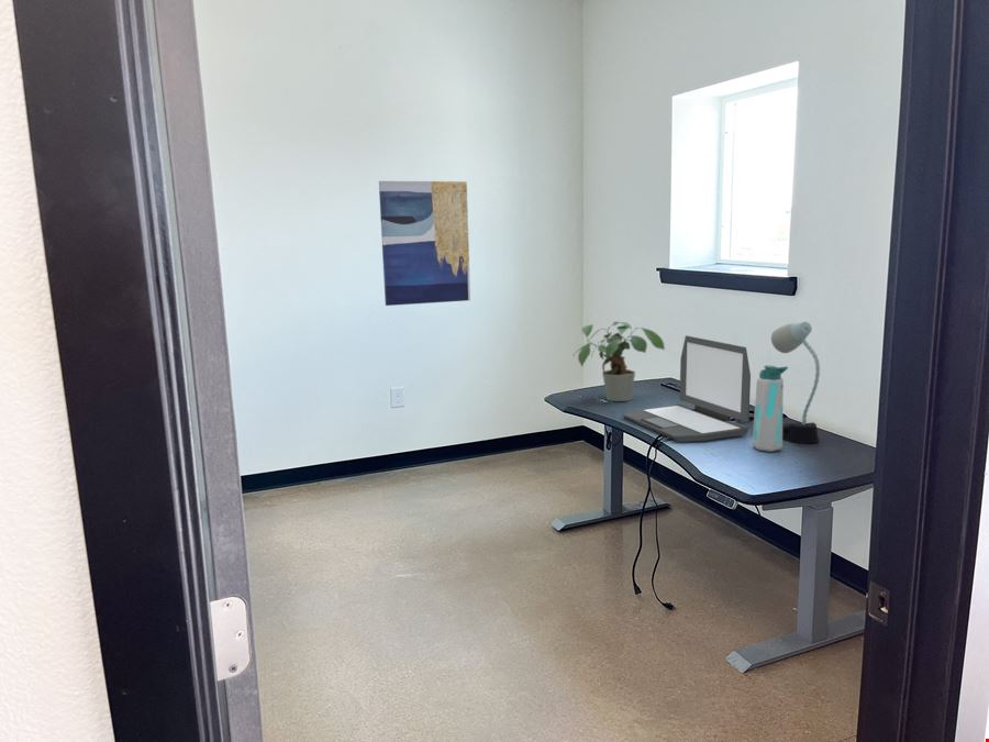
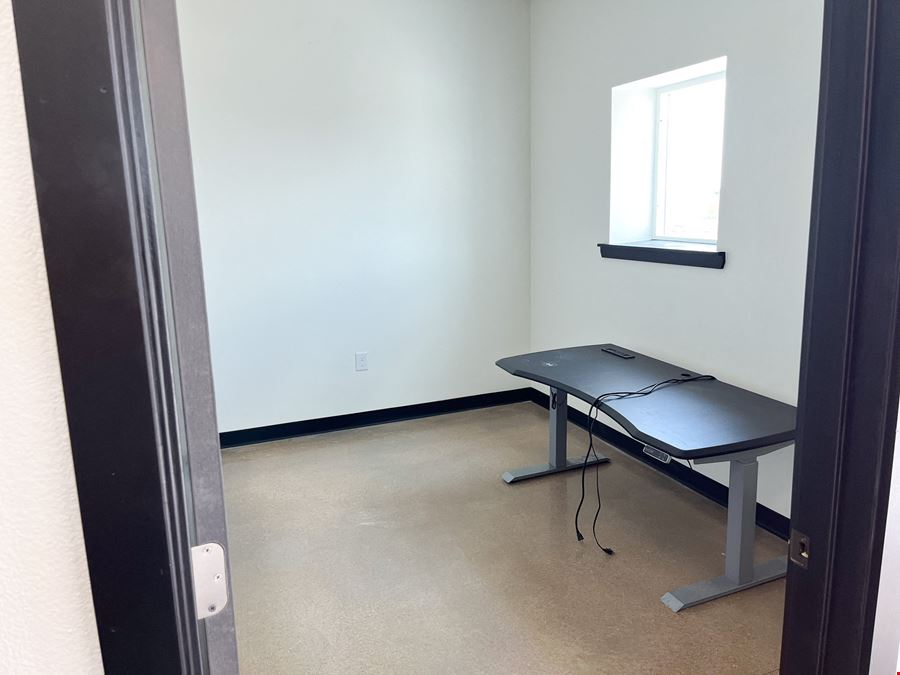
- wall art (425, 243)
- potted plant (610, 361)
- laptop (681, 385)
- water bottle (770, 407)
- desk lamp (814, 380)
